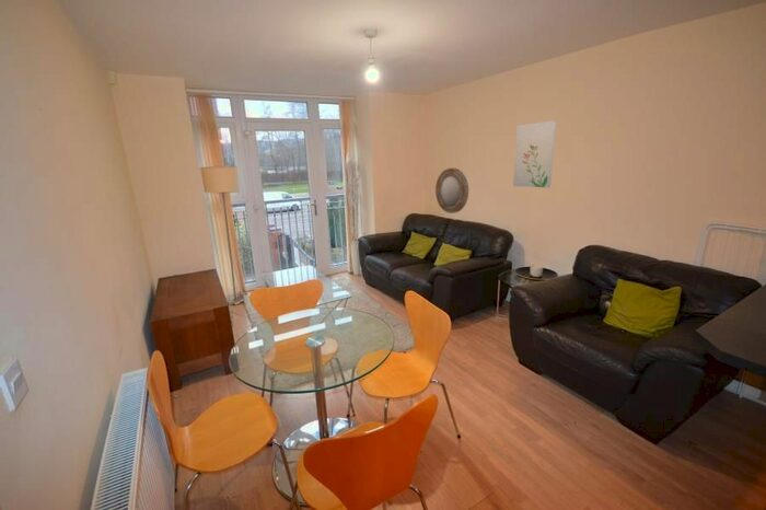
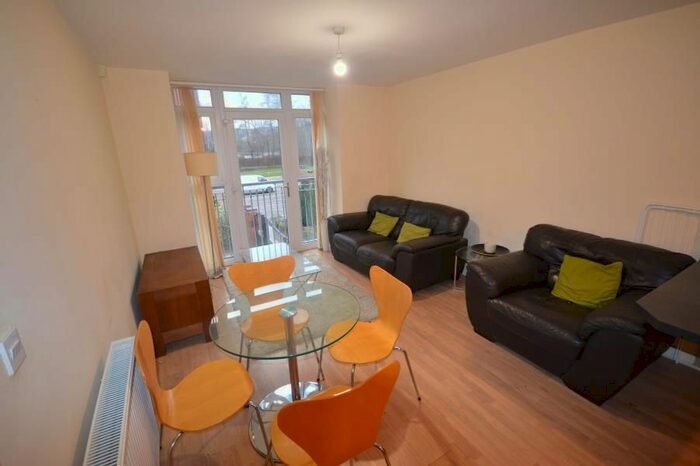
- home mirror (451, 190)
- wall art (533, 155)
